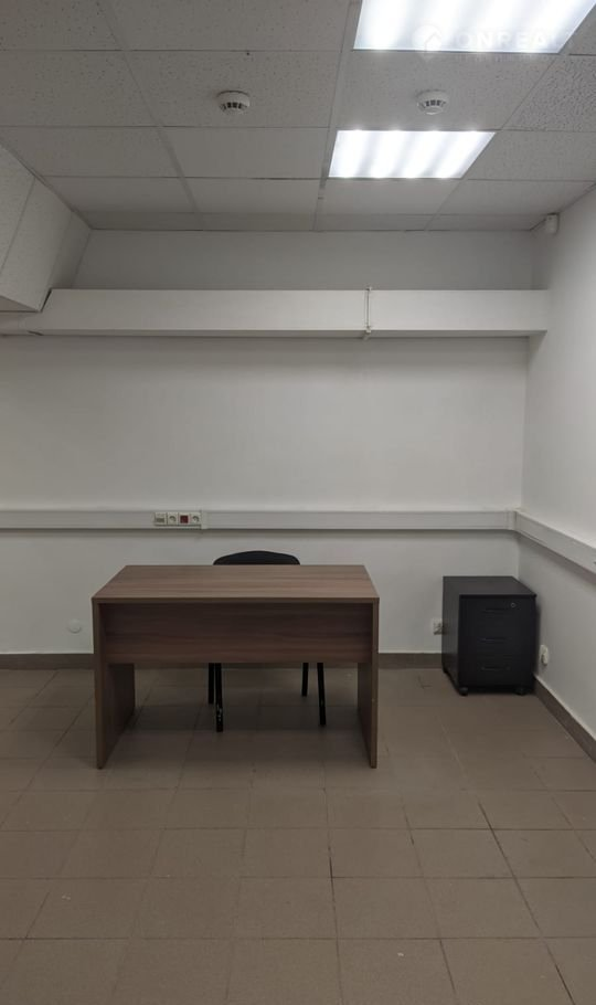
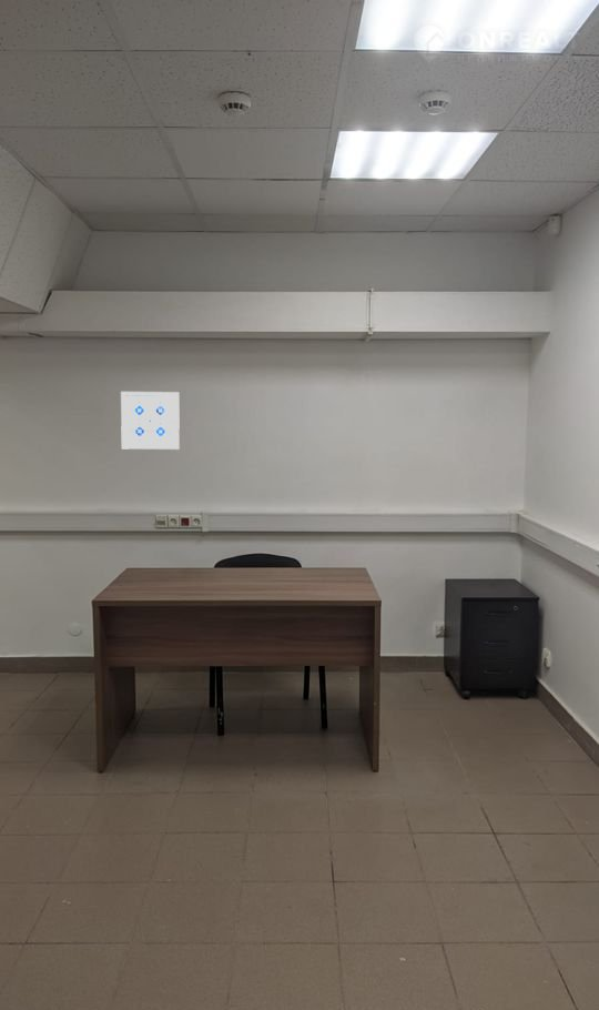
+ wall art (150, 421)
